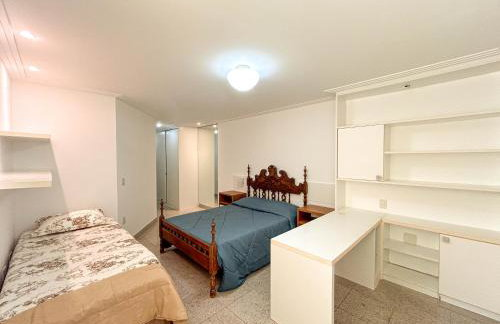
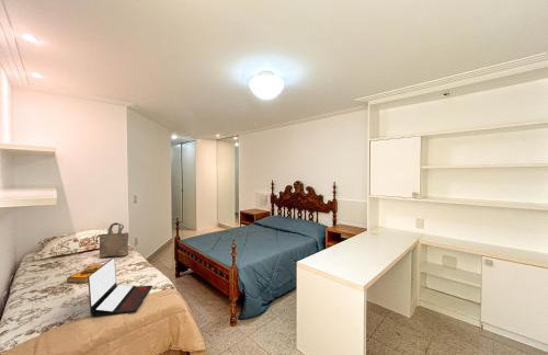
+ laptop (124, 285)
+ tote bag (113, 239)
+ hardback book (88, 273)
